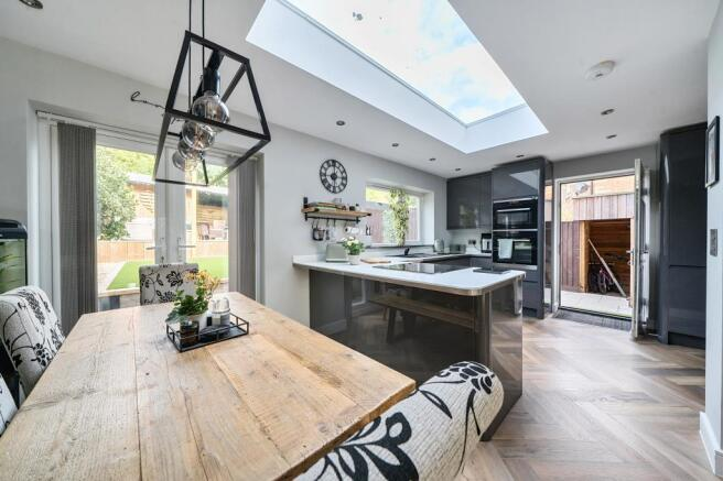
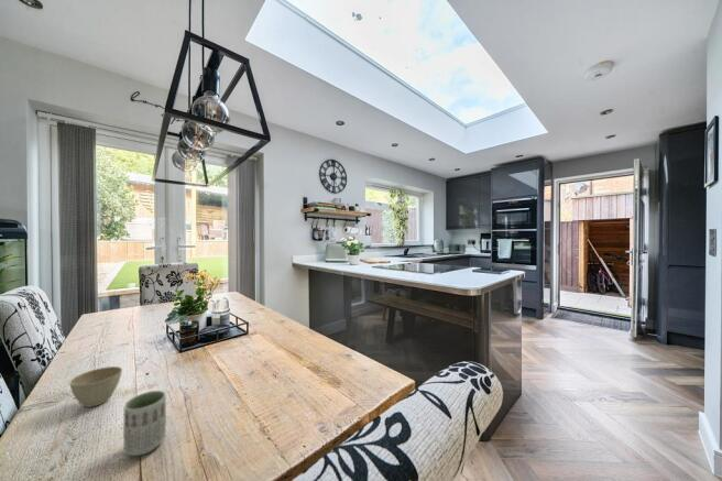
+ flower pot (97, 387)
+ cup (145, 423)
